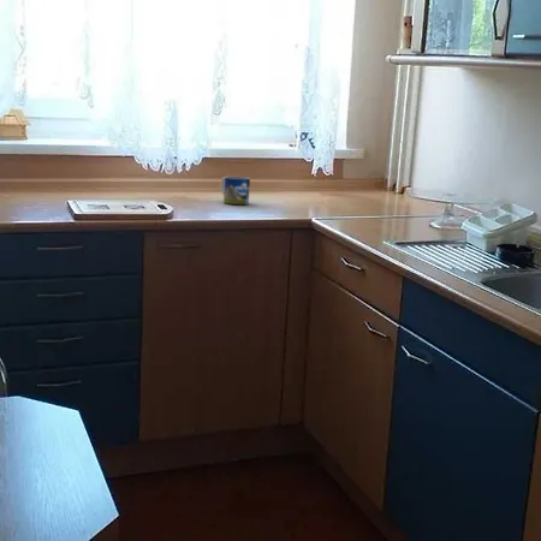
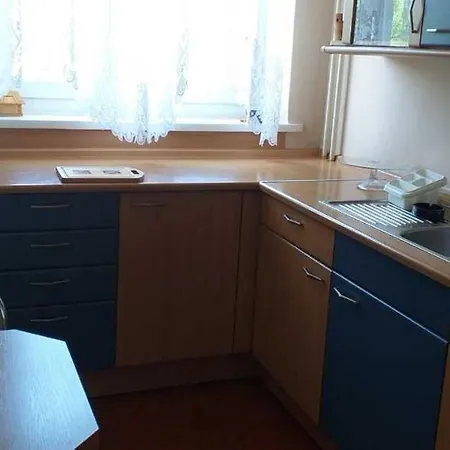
- mug (233, 189)
